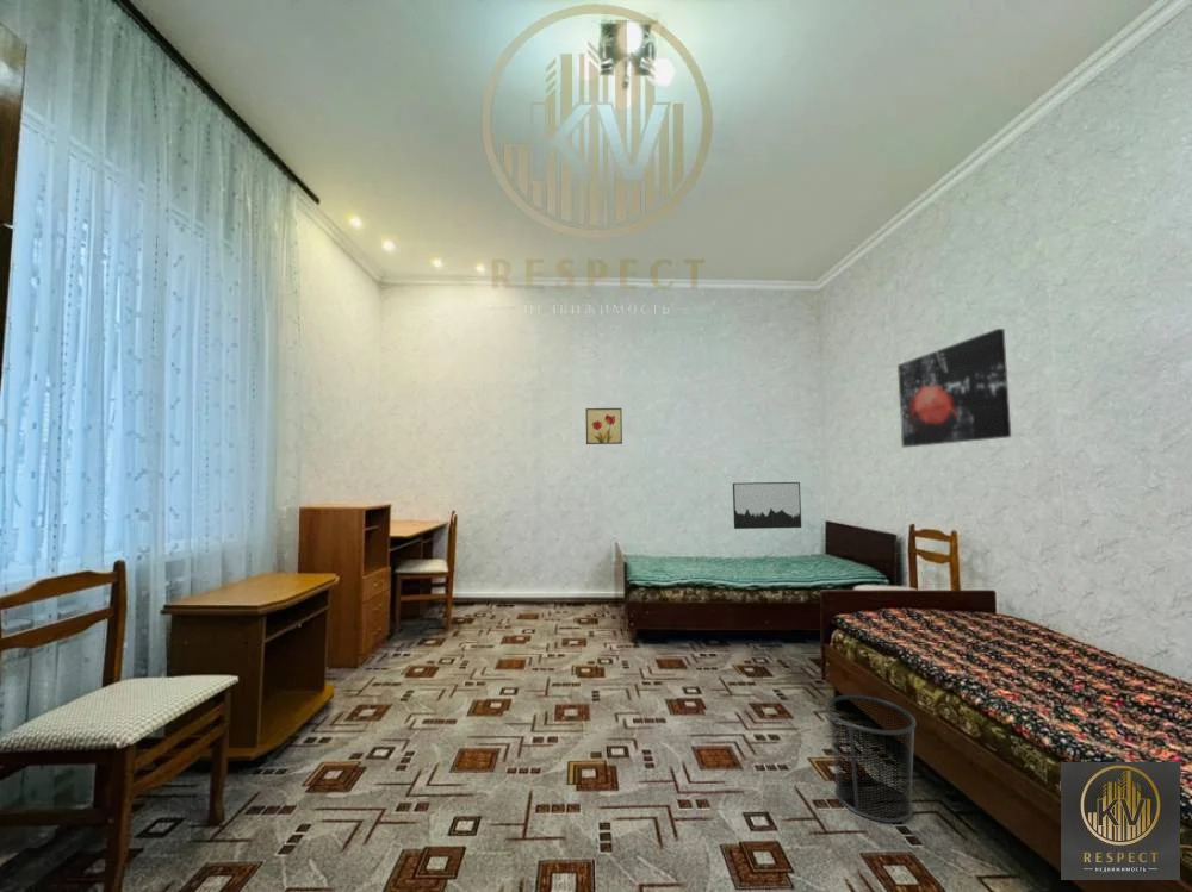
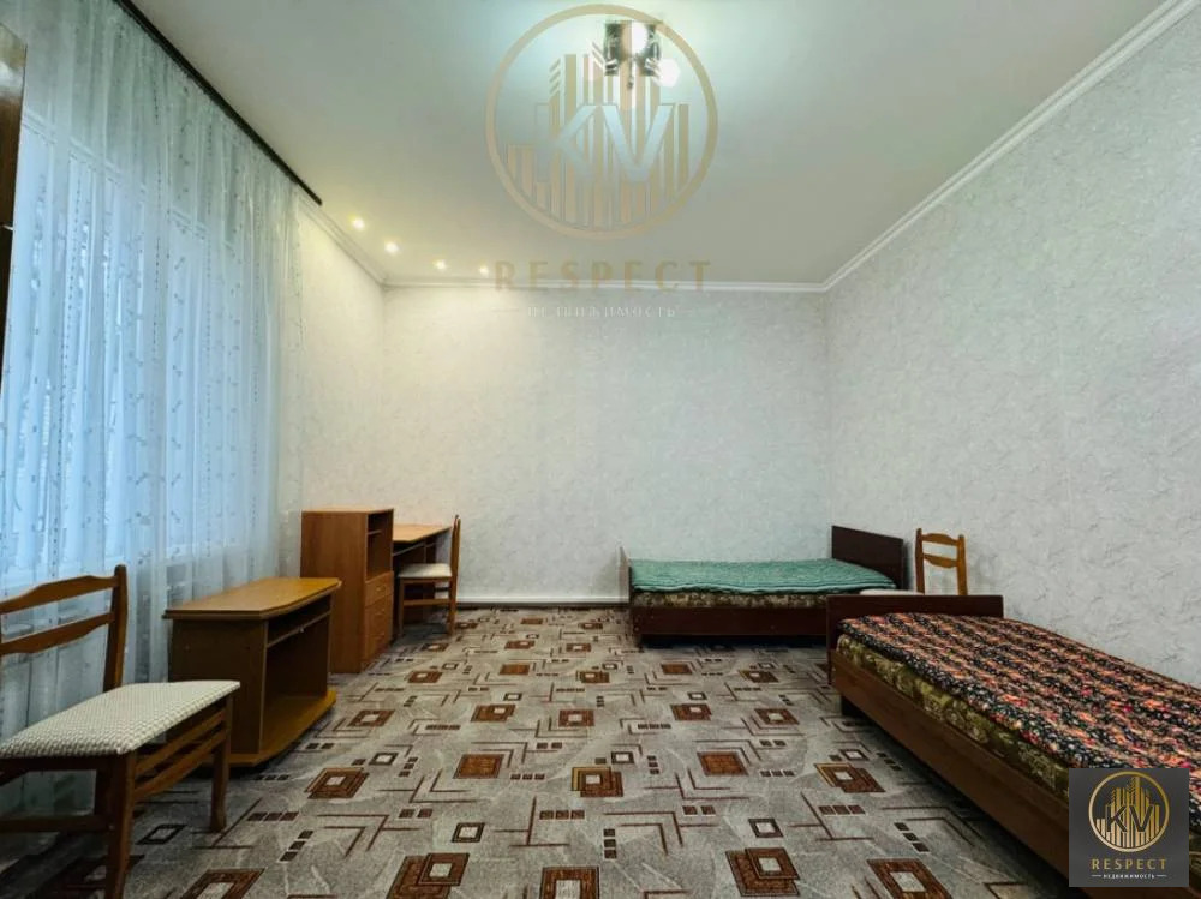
- wall art (945, 395)
- waste bin (870, 756)
- wall art (766, 505)
- wall art (603, 425)
